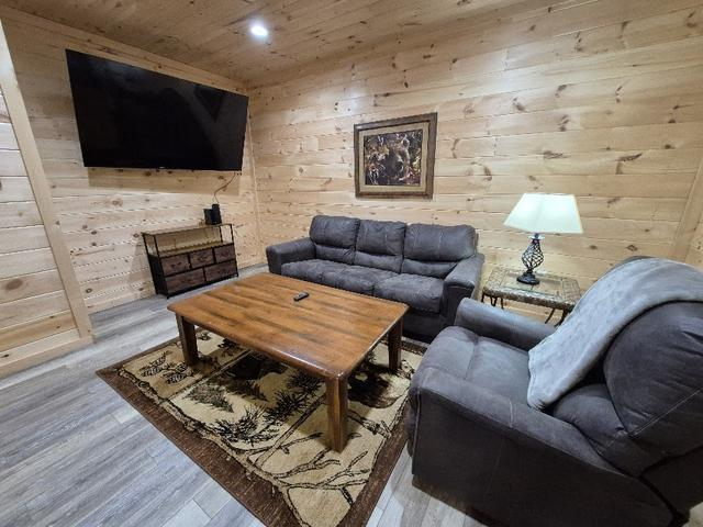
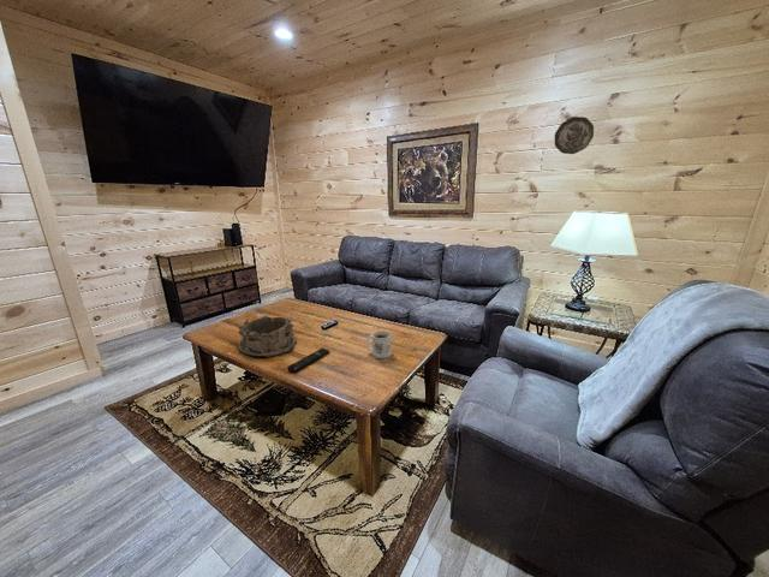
+ mug (380, 344)
+ remote control (309, 359)
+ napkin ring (267, 332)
+ decorative plate (573, 136)
